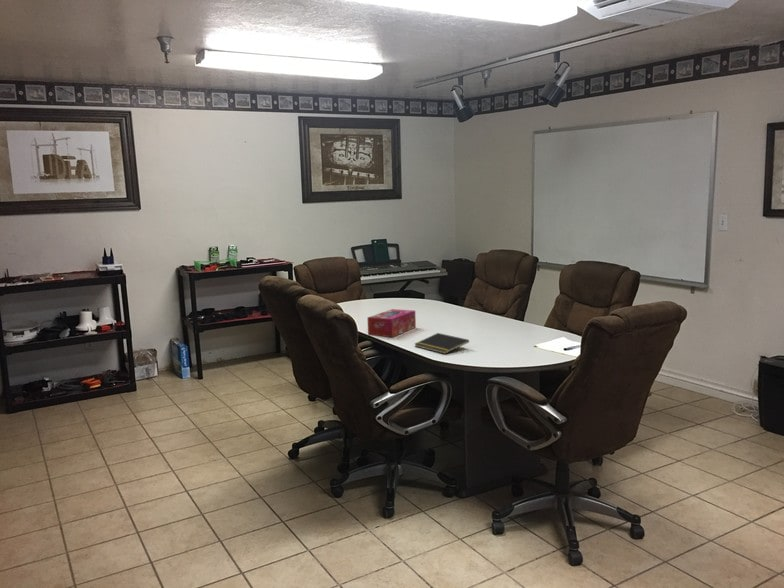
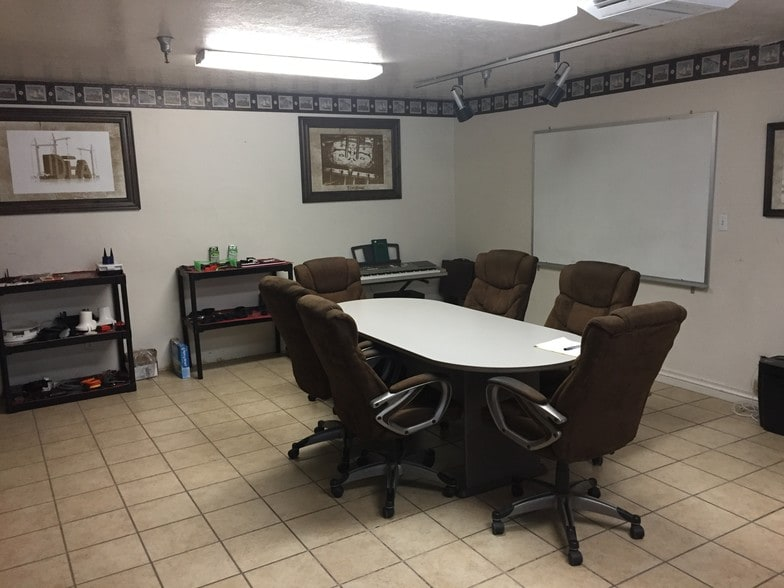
- notepad (441, 343)
- tissue box (392, 322)
